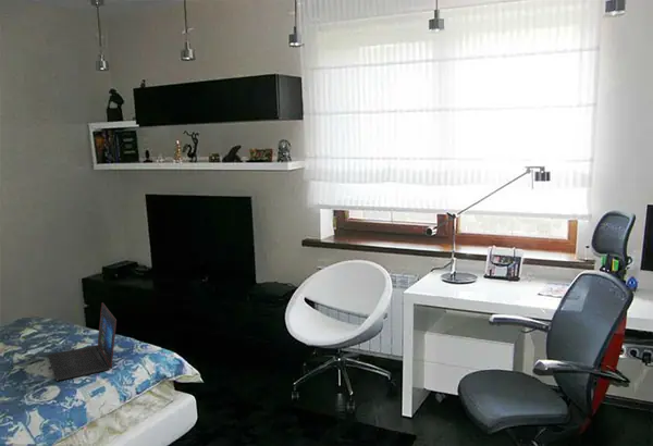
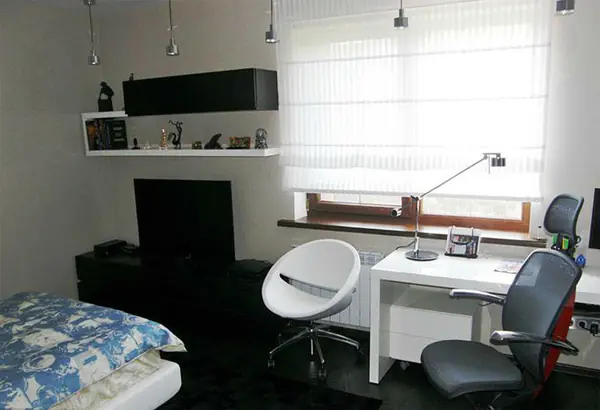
- laptop (84, 347)
